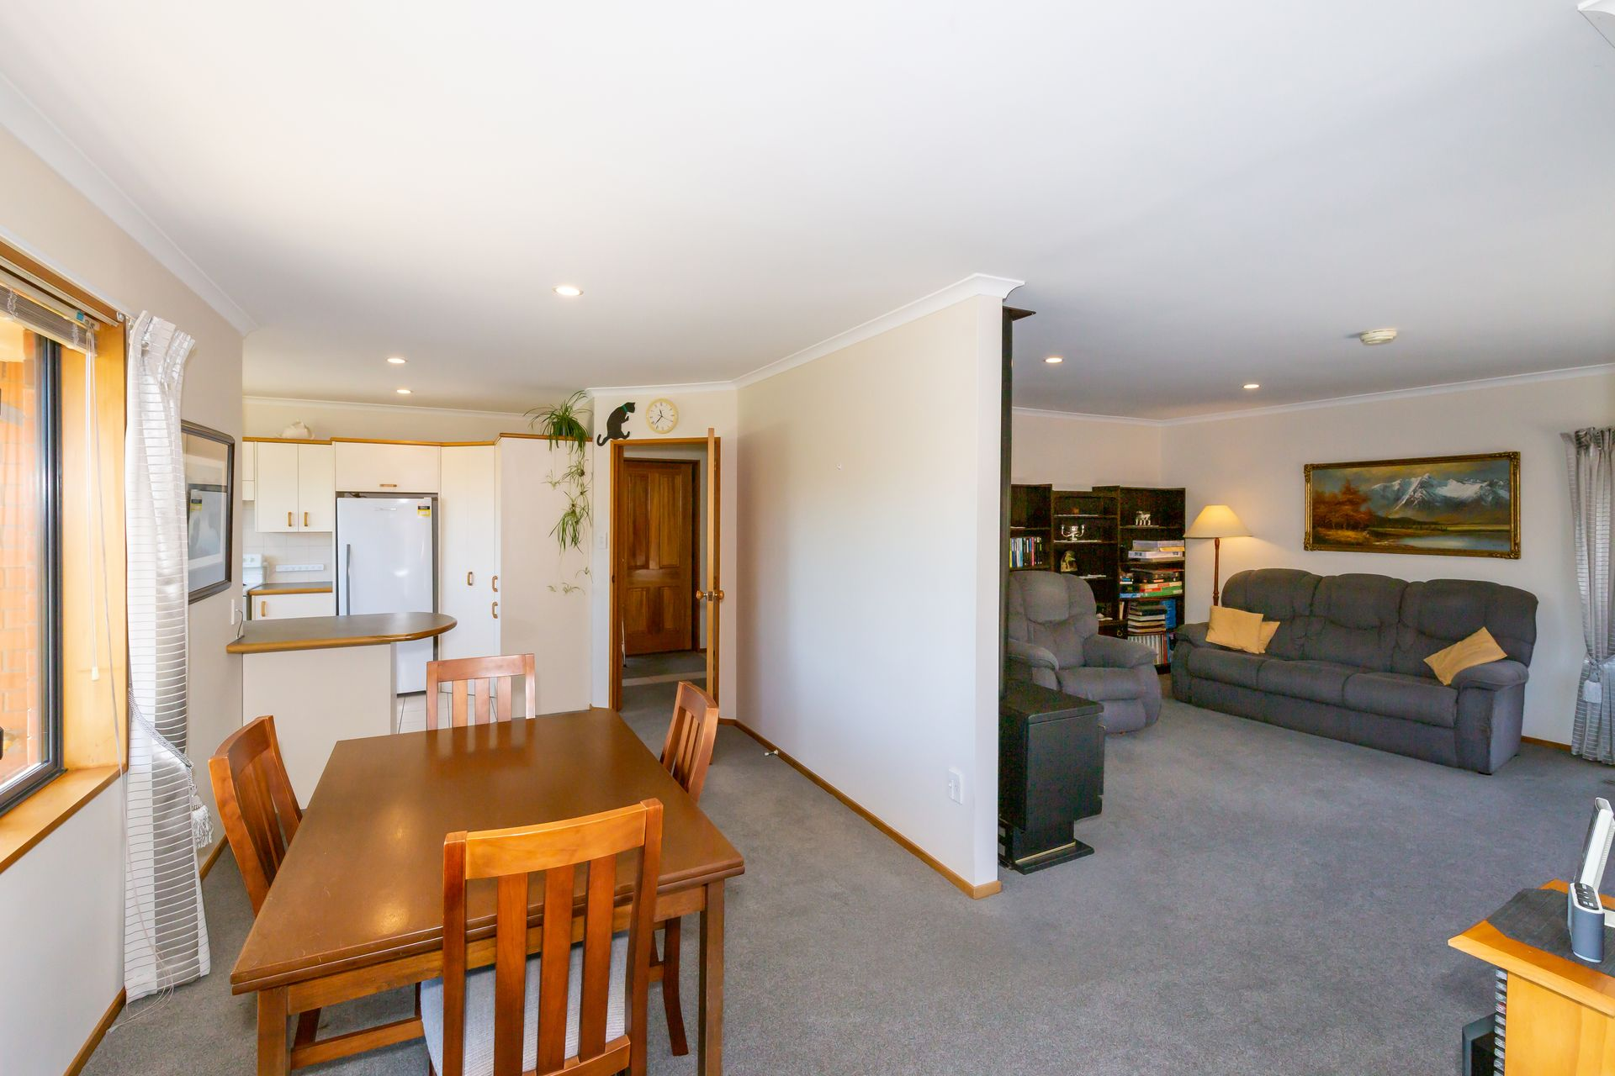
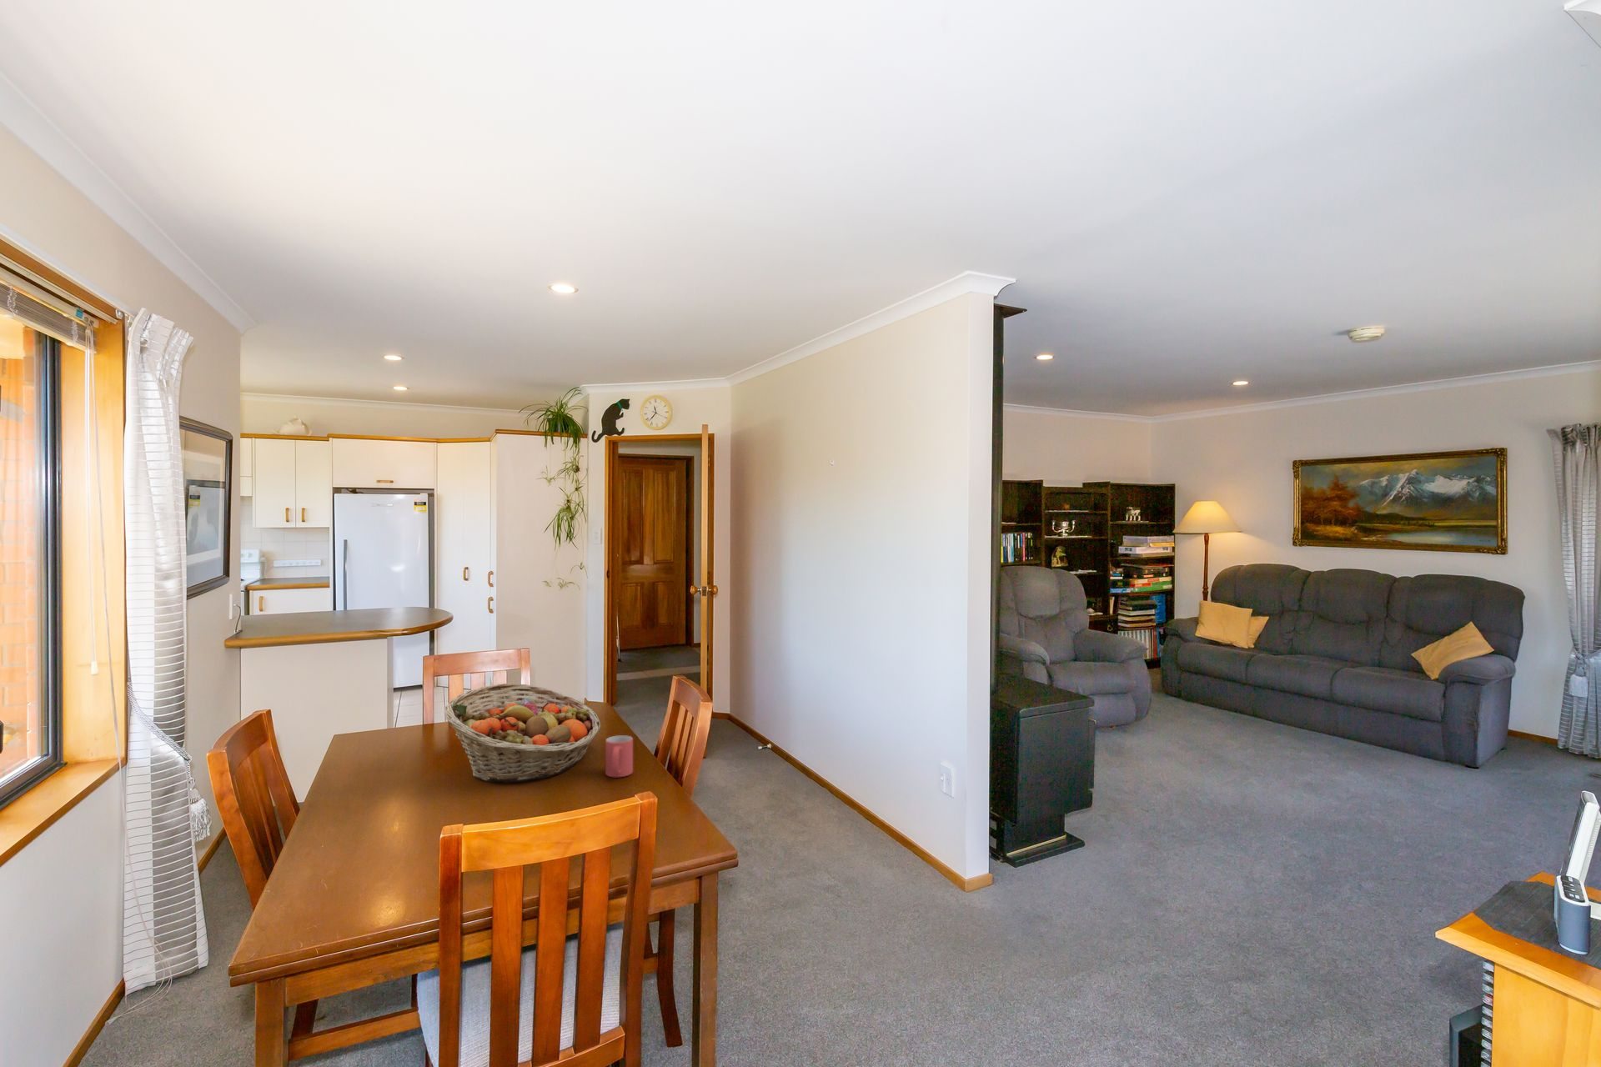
+ mug (618, 757)
+ fruit basket (525, 728)
